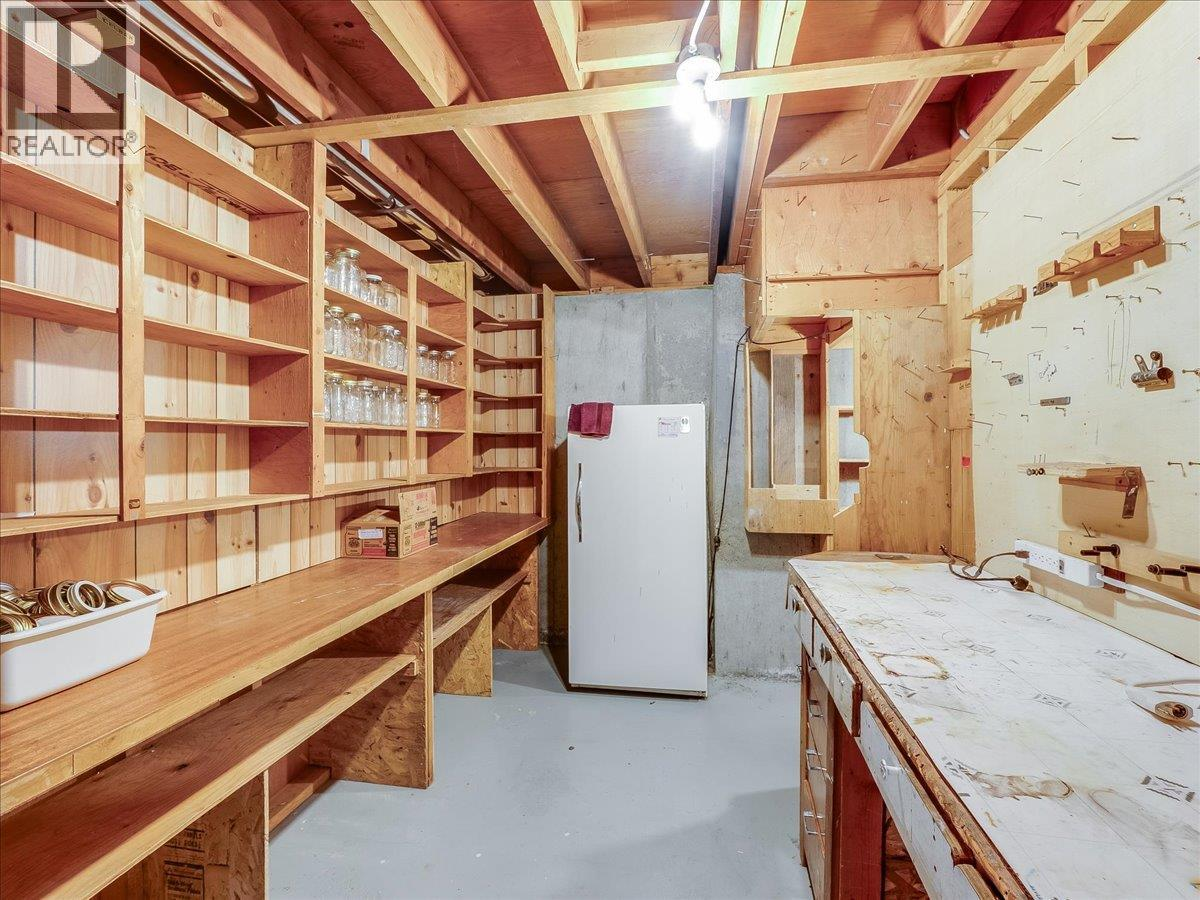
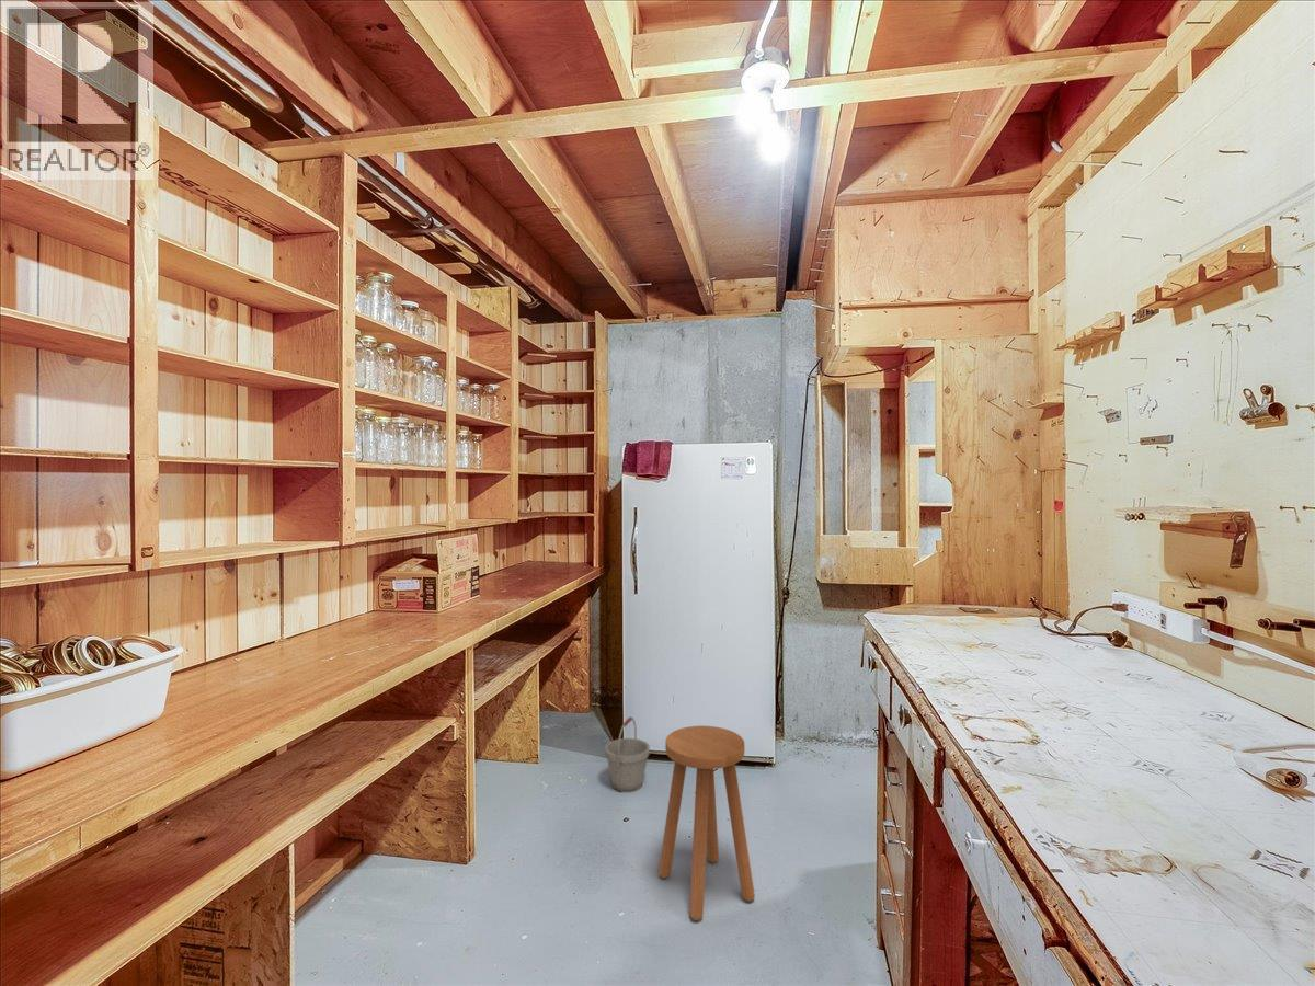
+ stool (705, 814)
+ bucket (627, 753)
